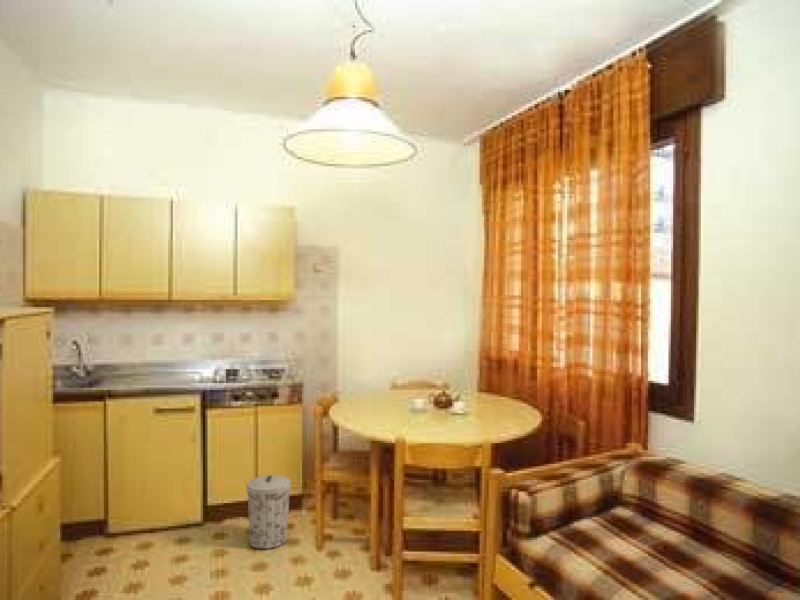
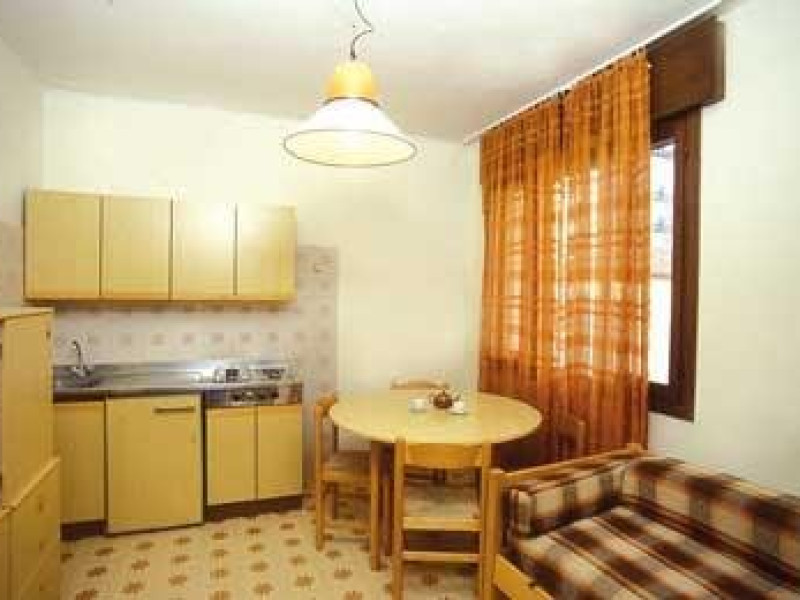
- trash can (268, 508)
